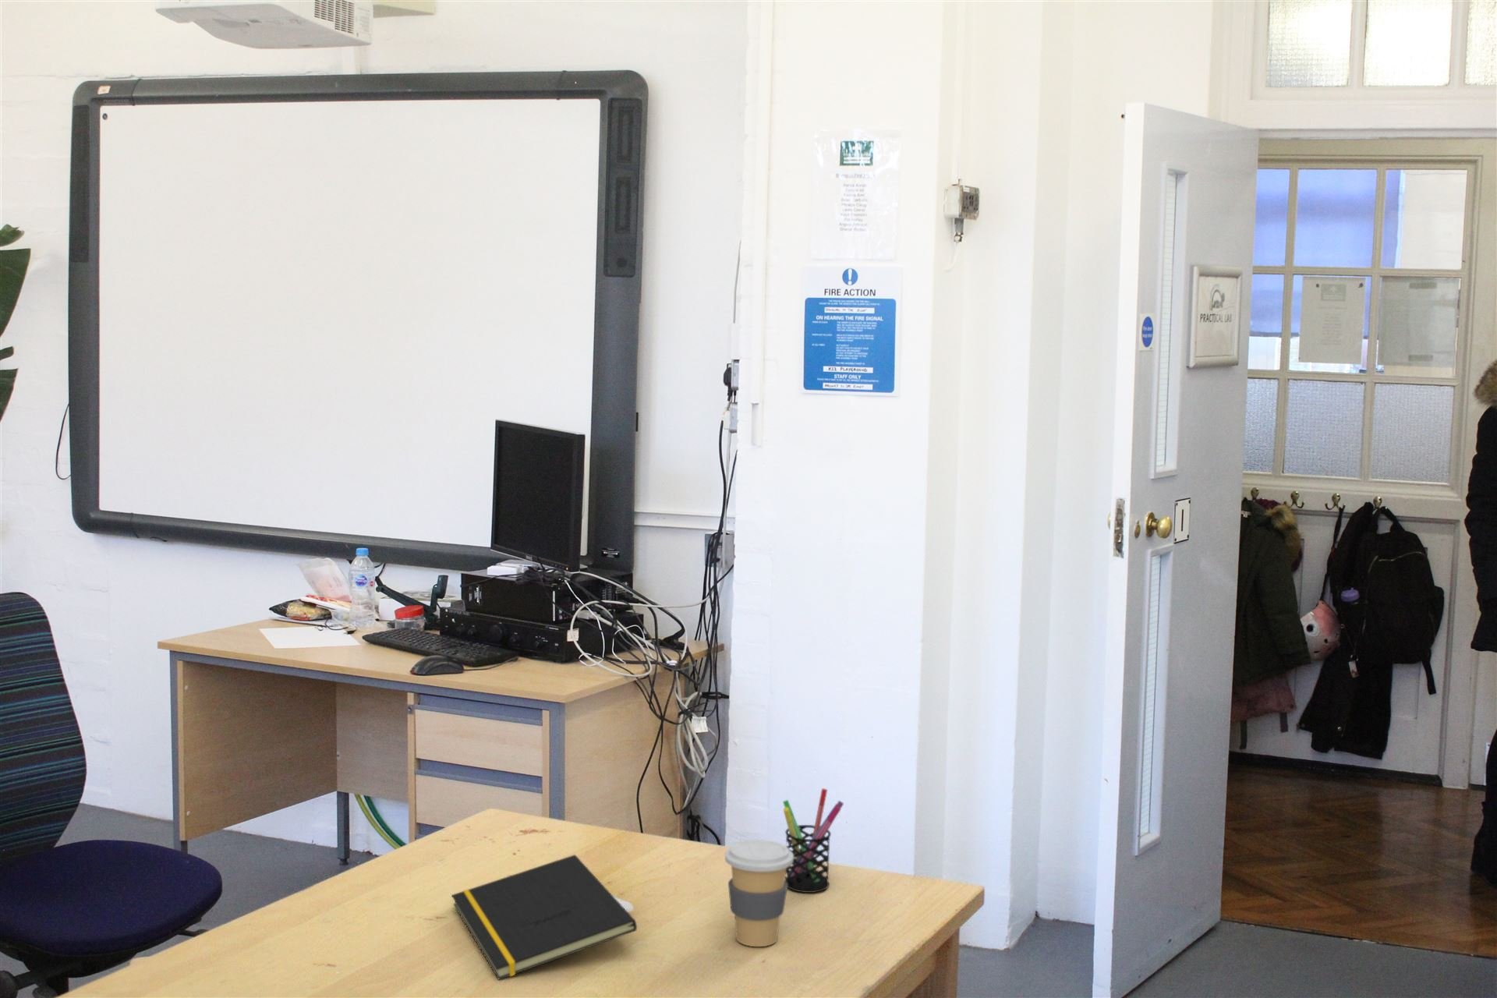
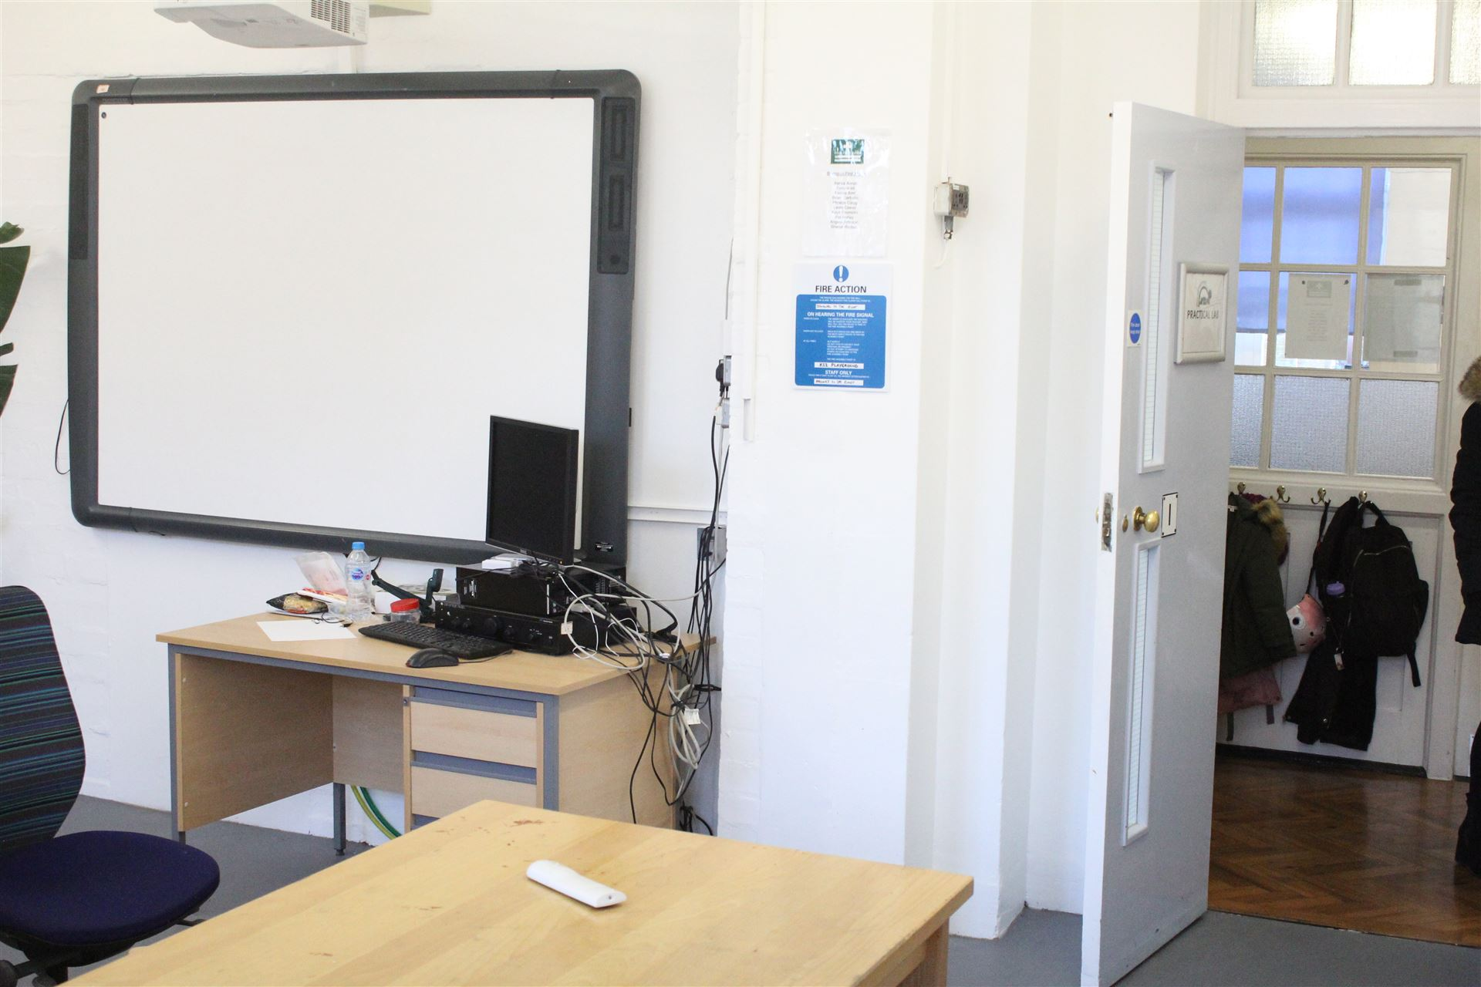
- coffee cup (757, 893)
- notepad (539, 911)
- pen holder (805, 836)
